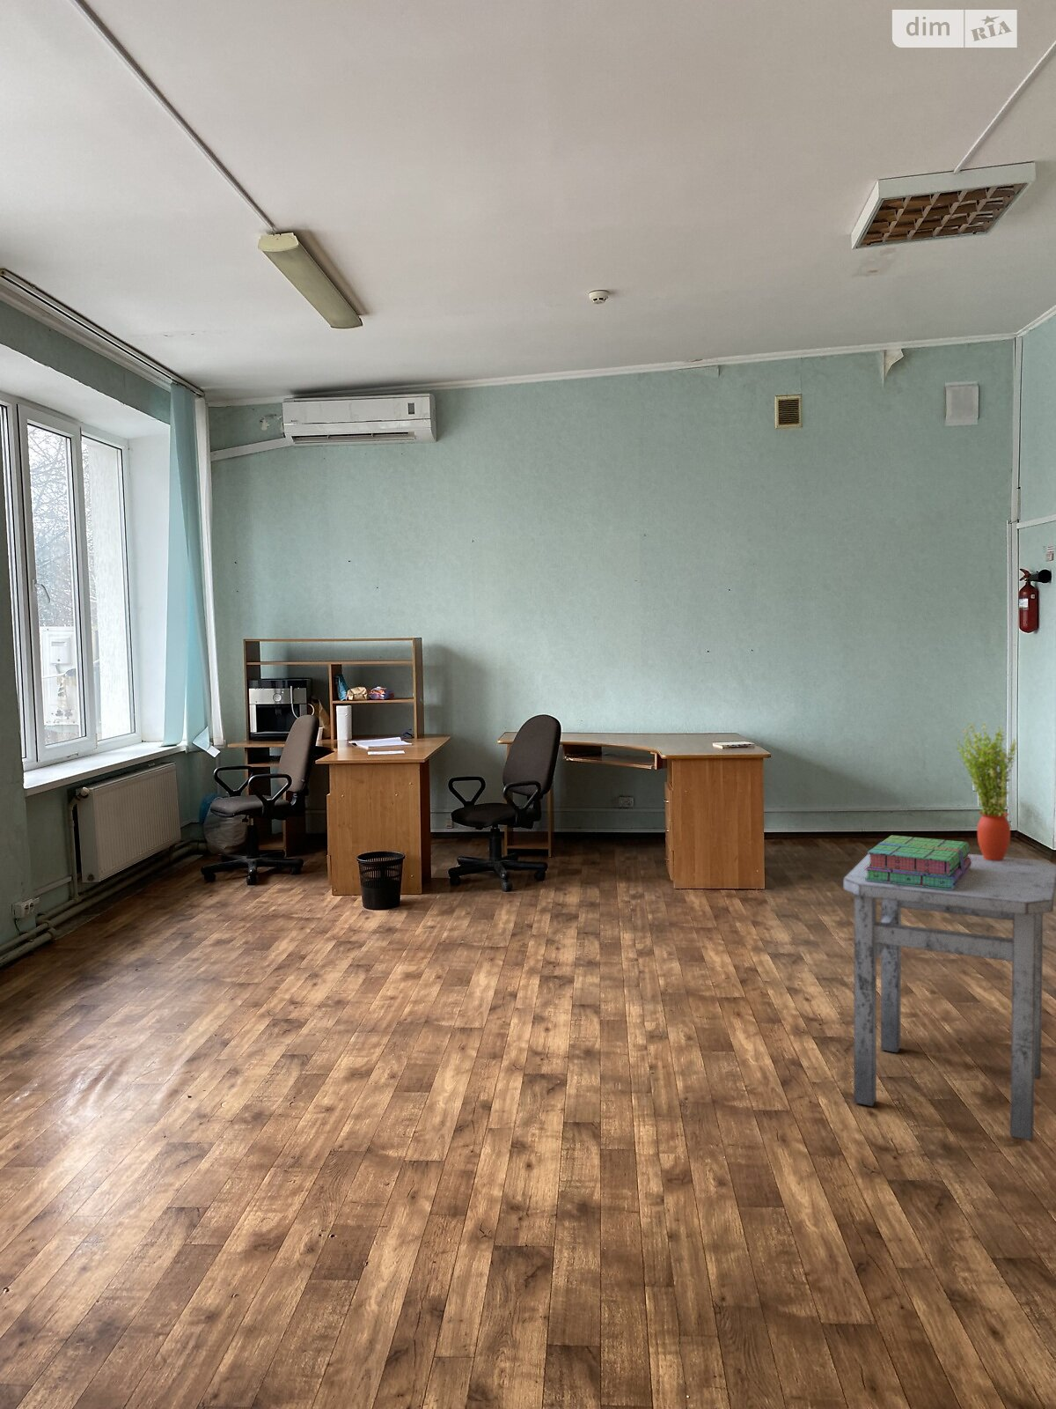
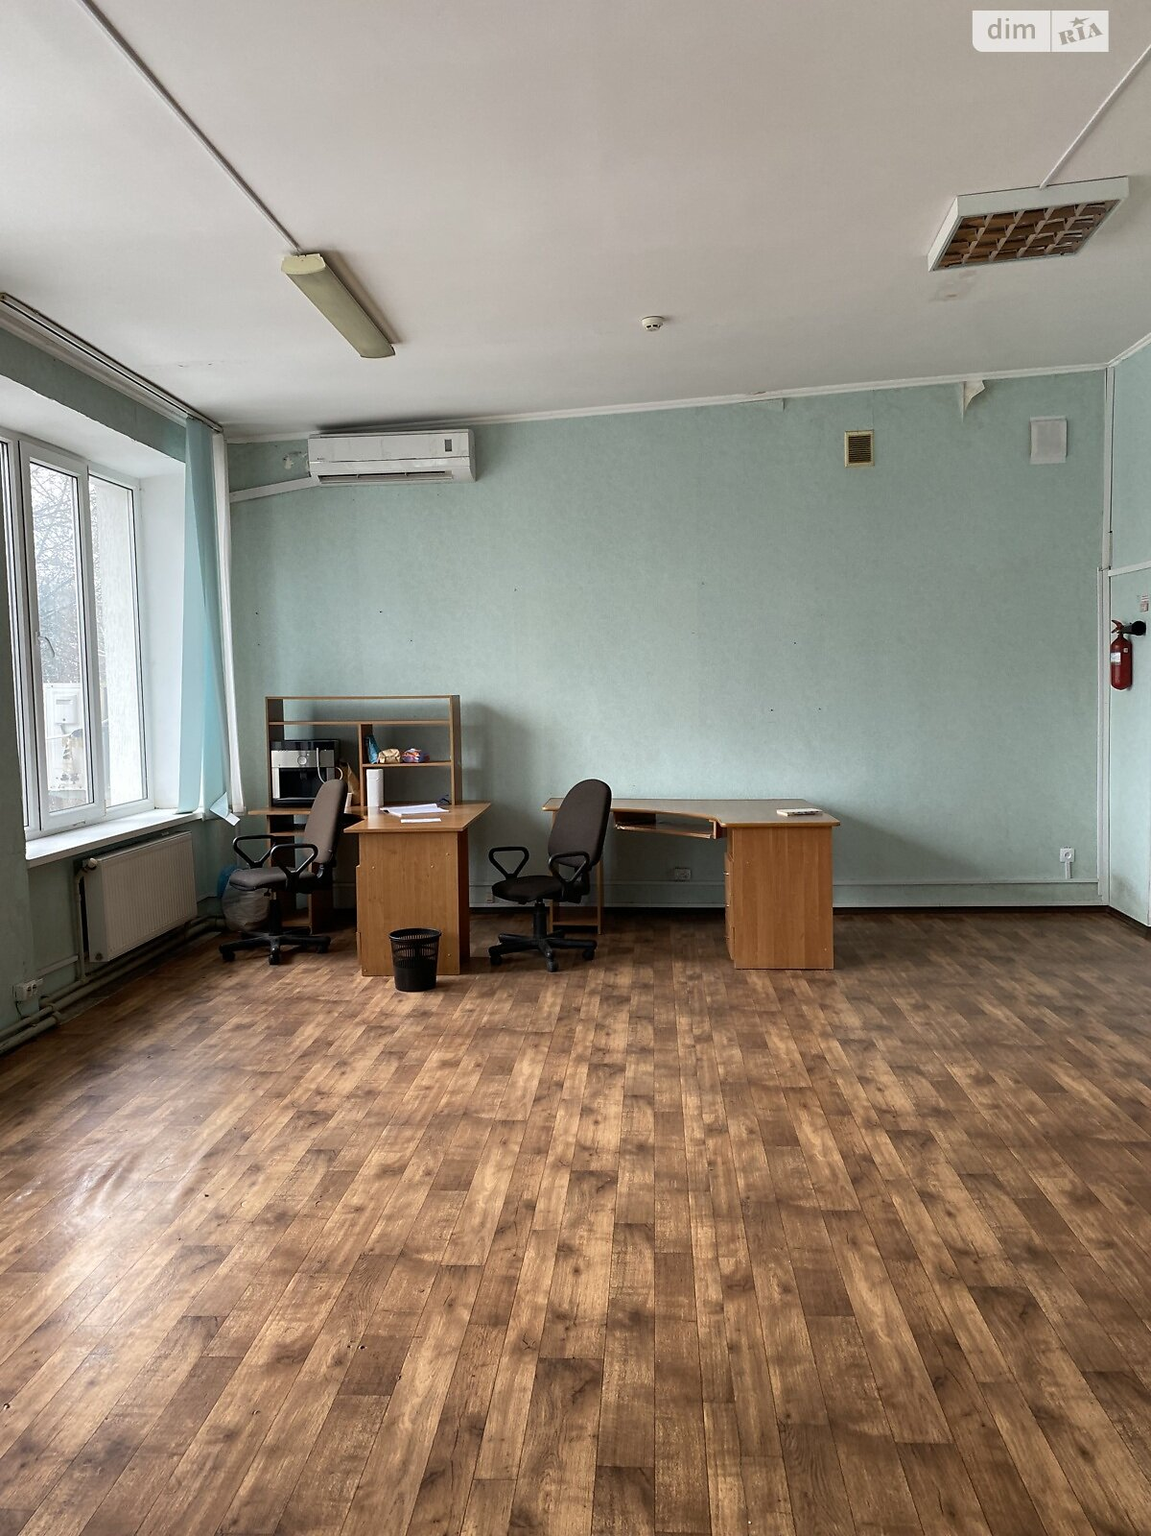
- side table (957, 954)
- potted plant (986, 791)
- stack of books (918, 860)
